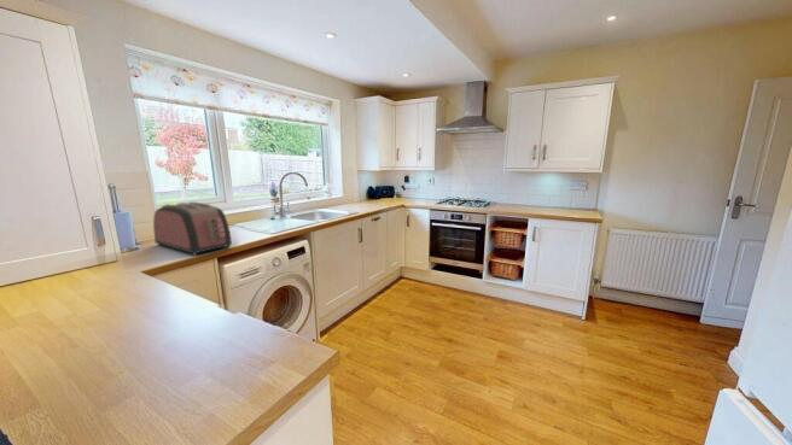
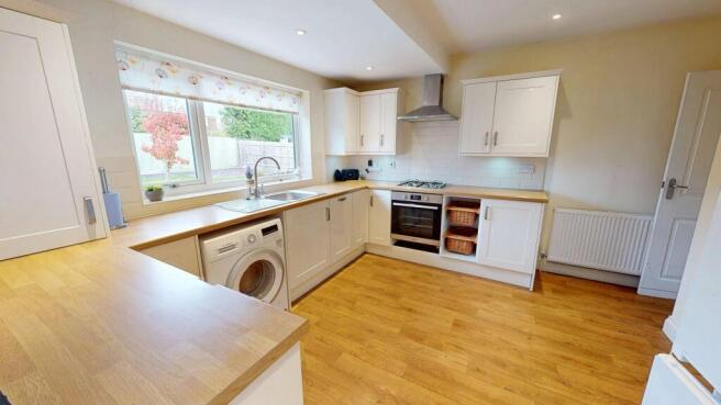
- toaster (192, 226)
